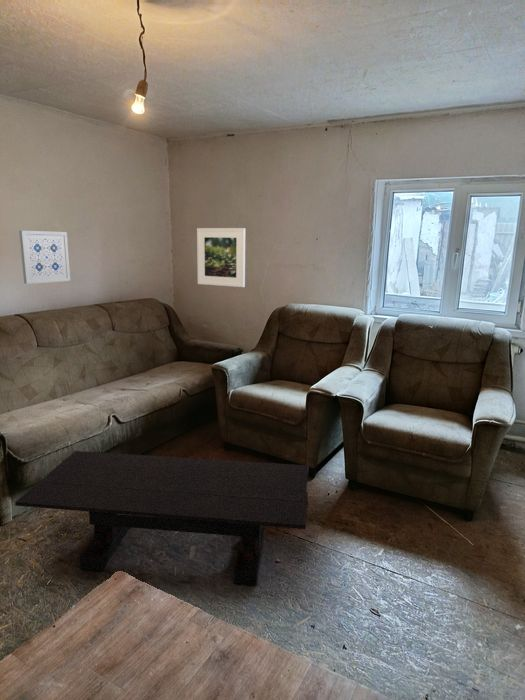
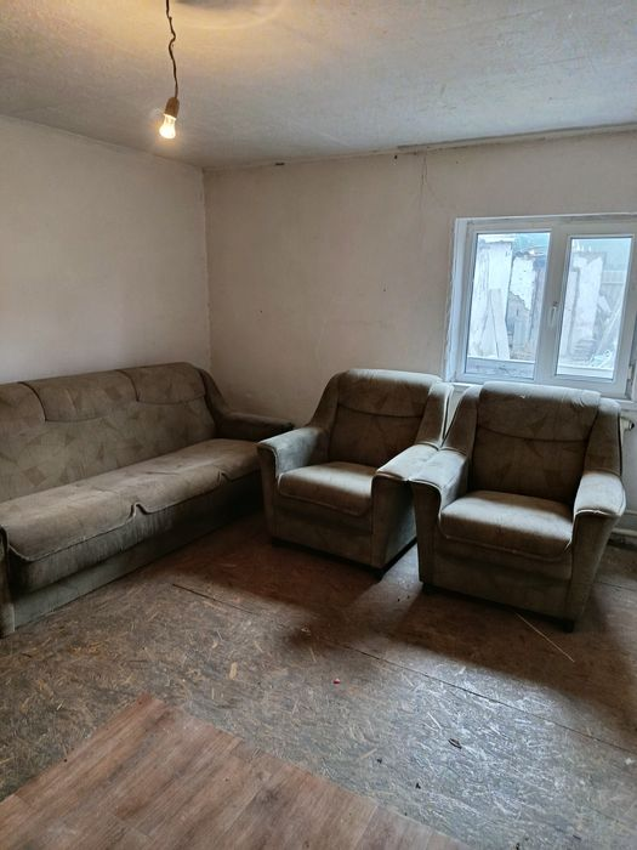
- coffee table (175, 518)
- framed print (220, 257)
- wall art (46, 257)
